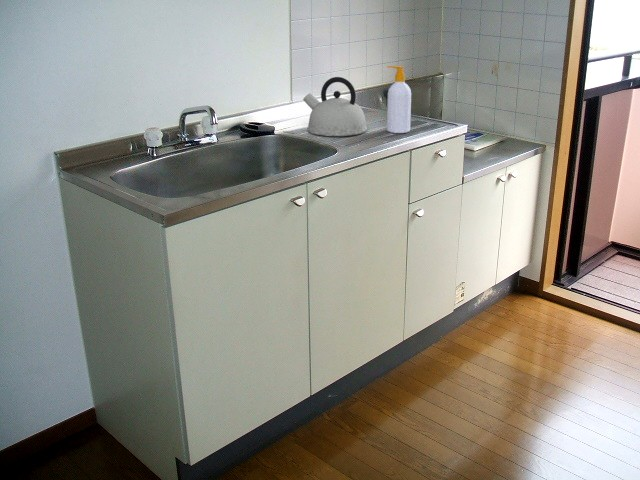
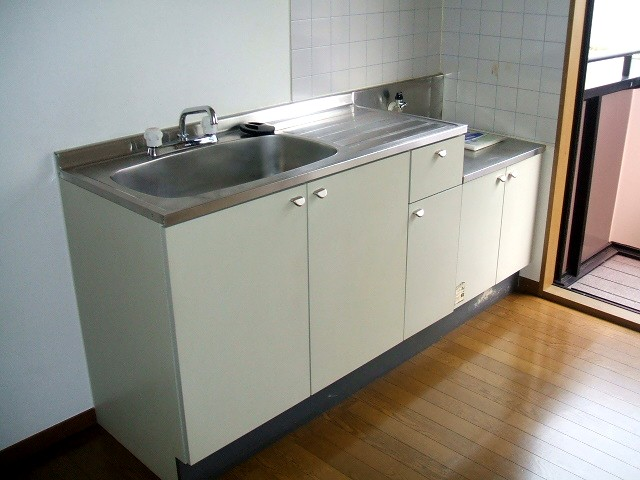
- kettle (334, 103)
- soap bottle (398, 99)
